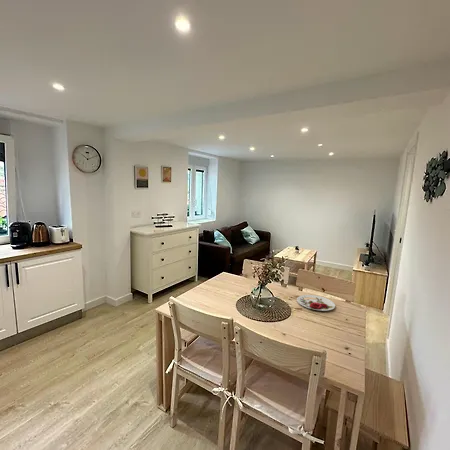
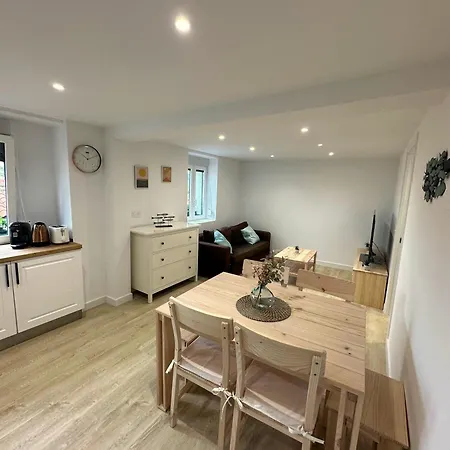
- plate (315, 301)
